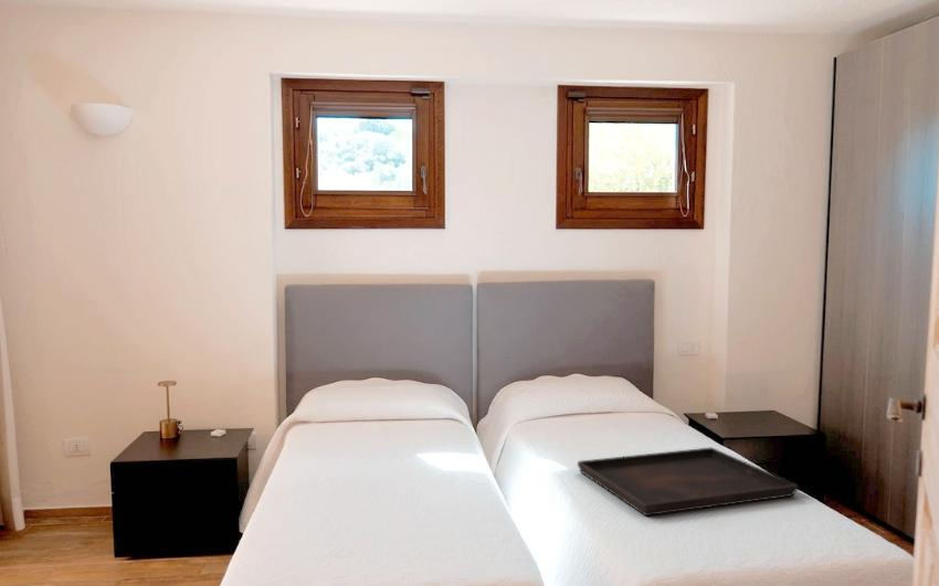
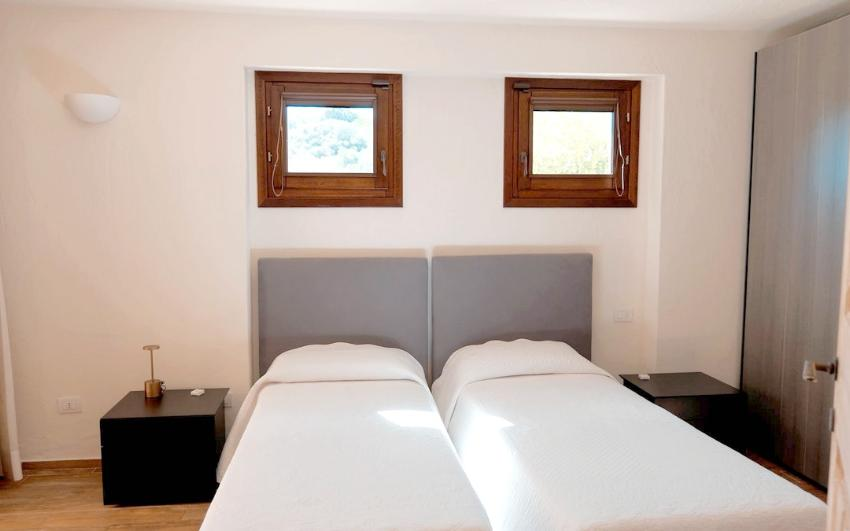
- serving tray (682, 478)
